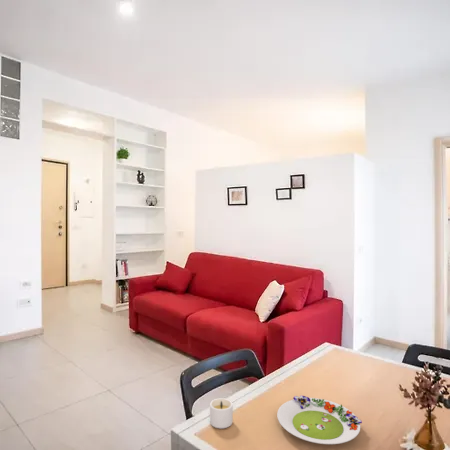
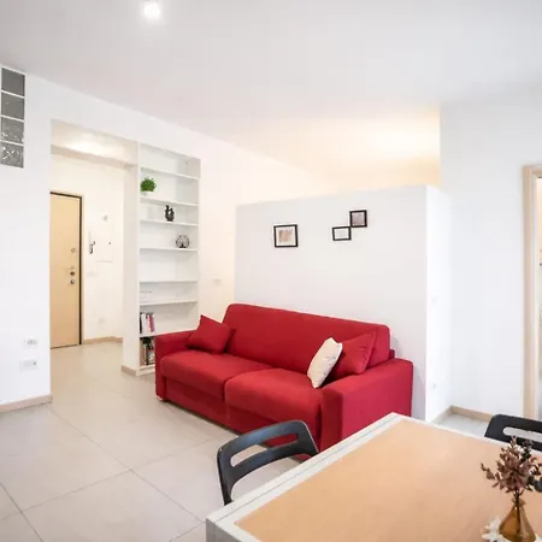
- salad plate (317, 420)
- candle (217, 409)
